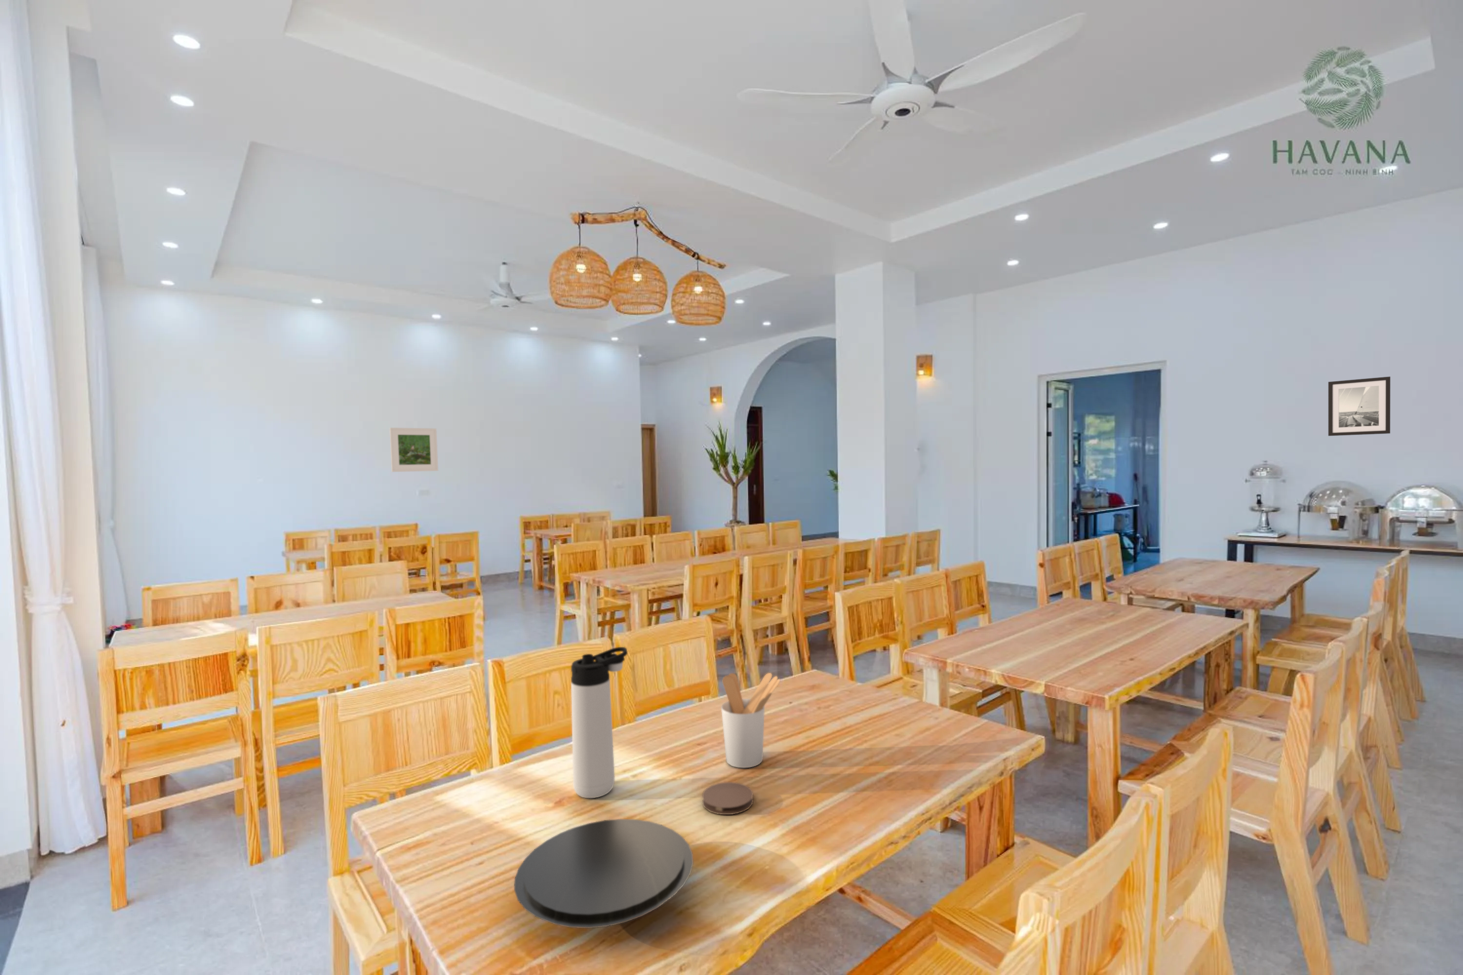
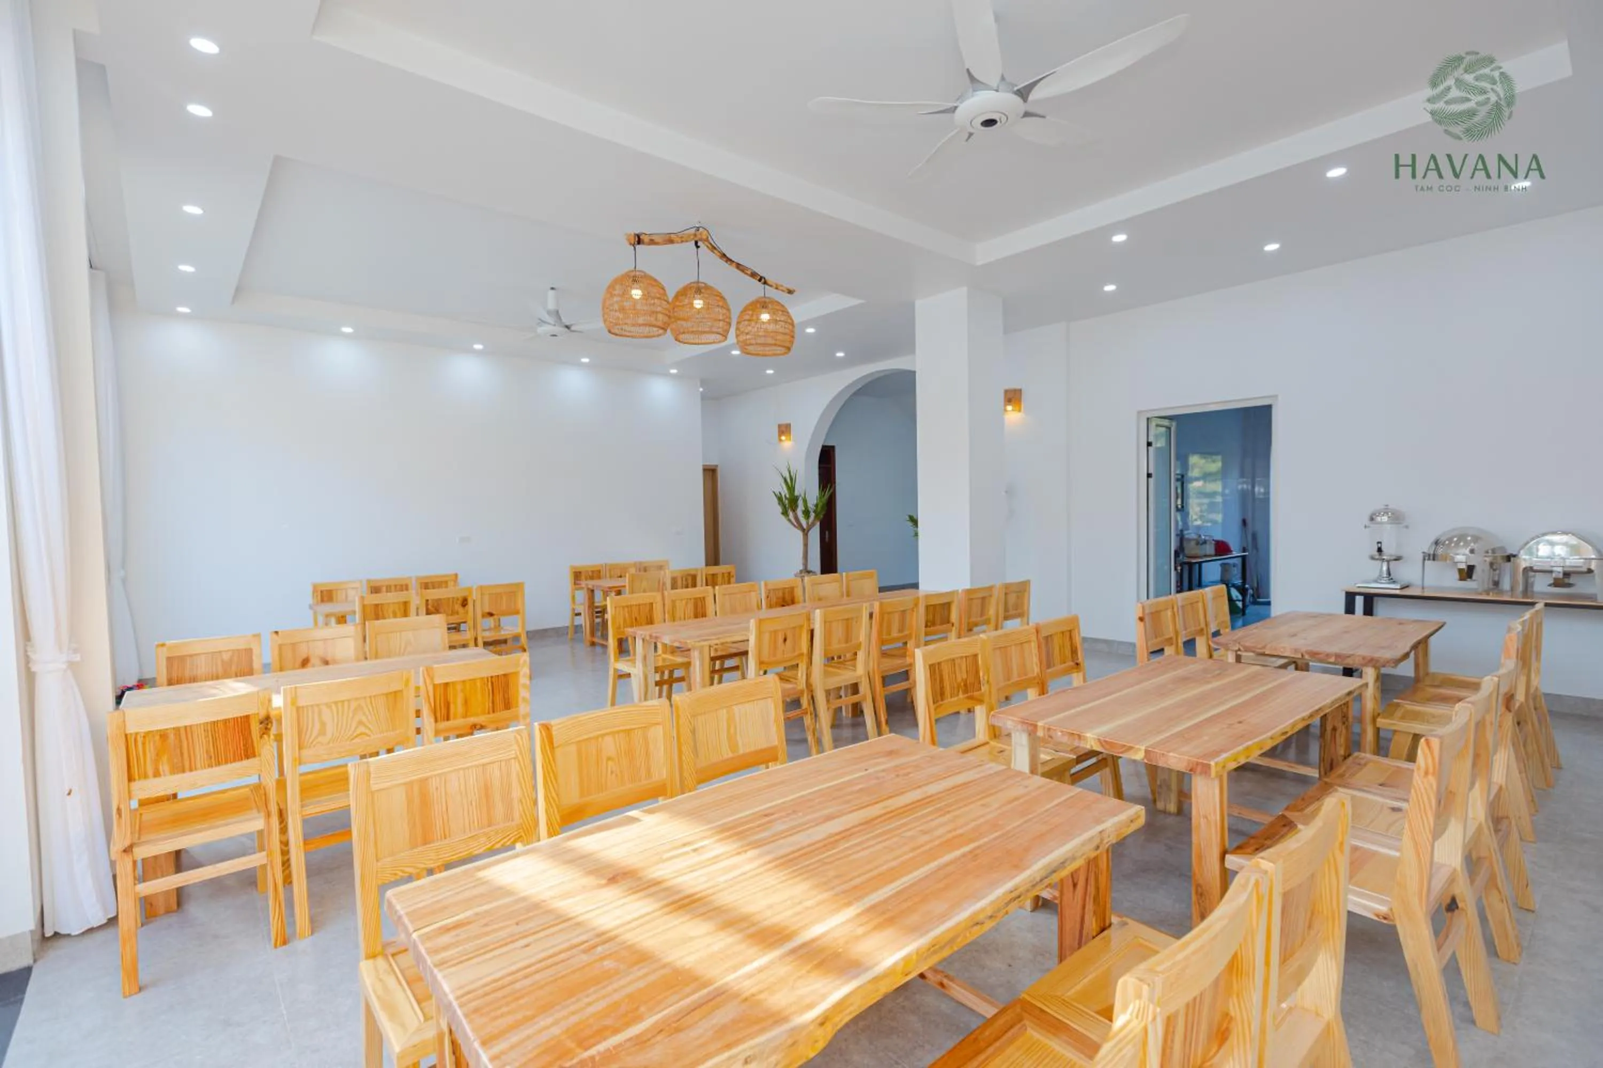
- thermos bottle (601, 720)
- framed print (415, 449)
- coaster (727, 798)
- wall art (1358, 407)
- utensil holder (752, 717)
- plate (606, 877)
